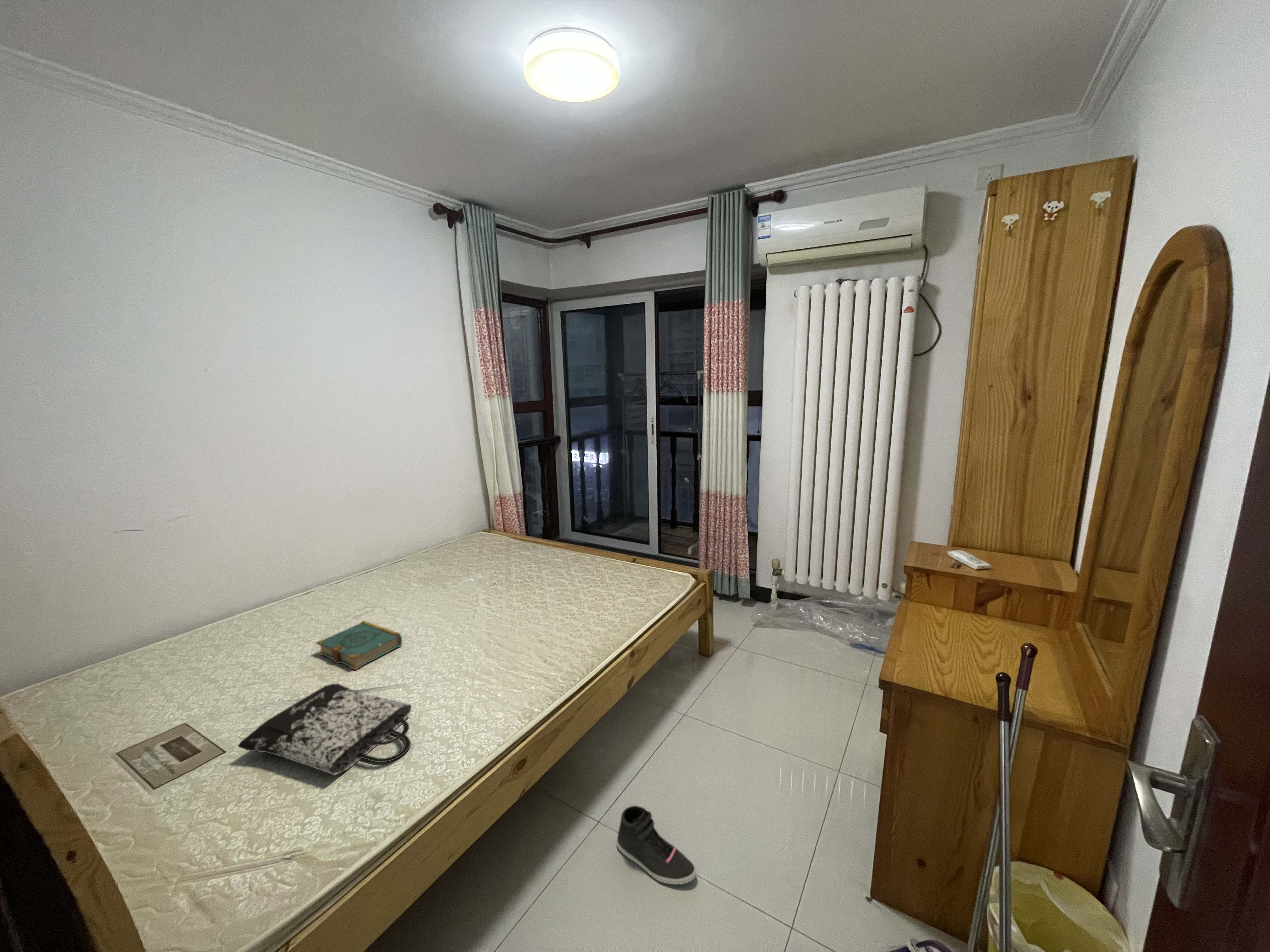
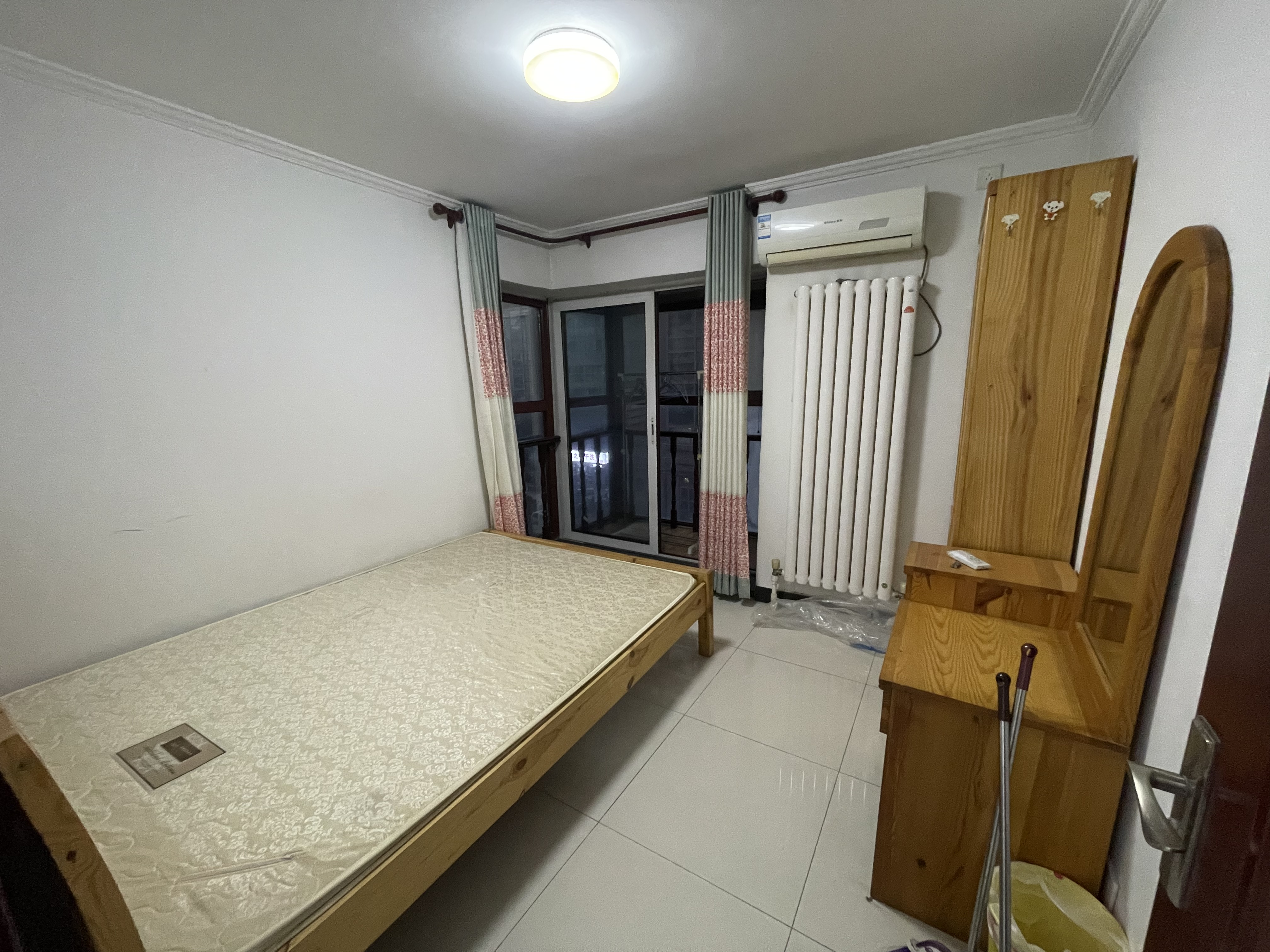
- book (359, 643)
- sneaker (654, 842)
- tote bag (344, 725)
